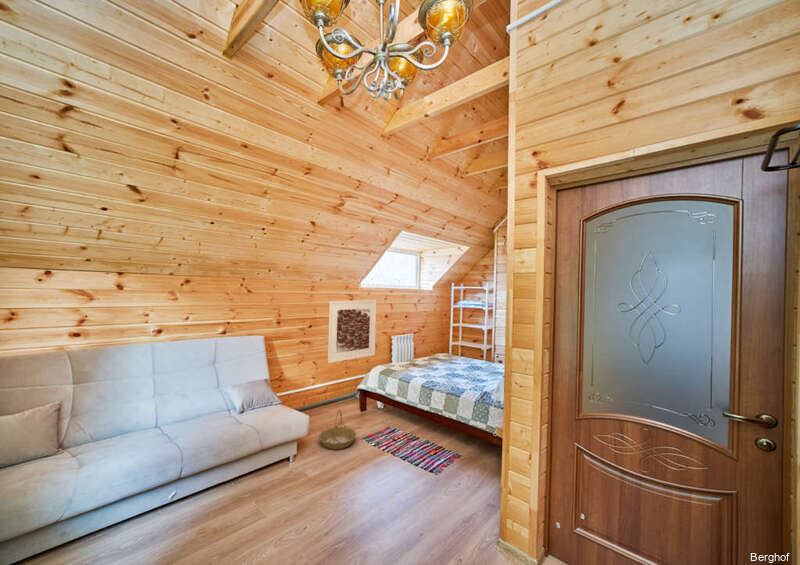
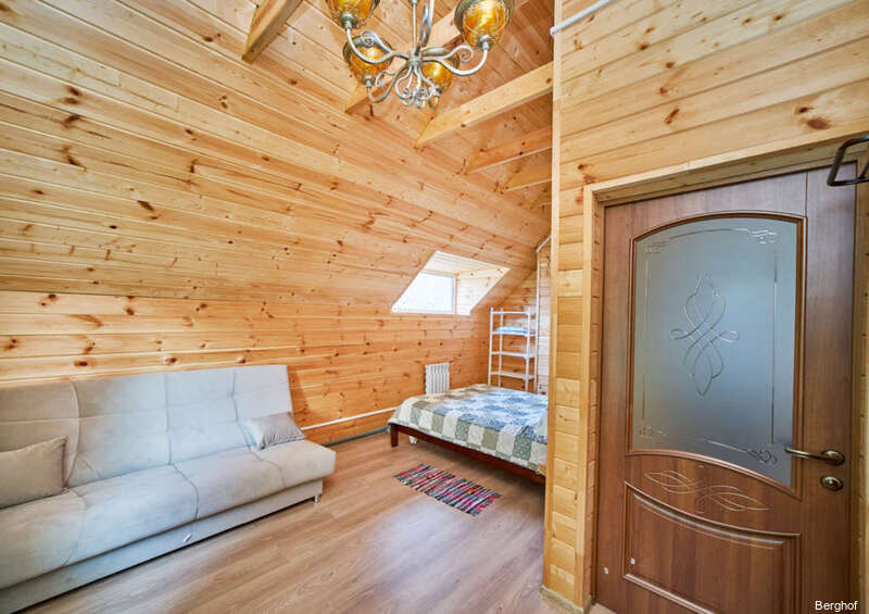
- basket (337, 426)
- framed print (353, 329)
